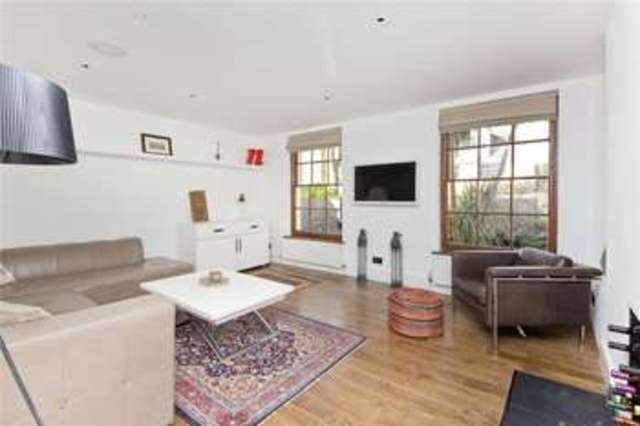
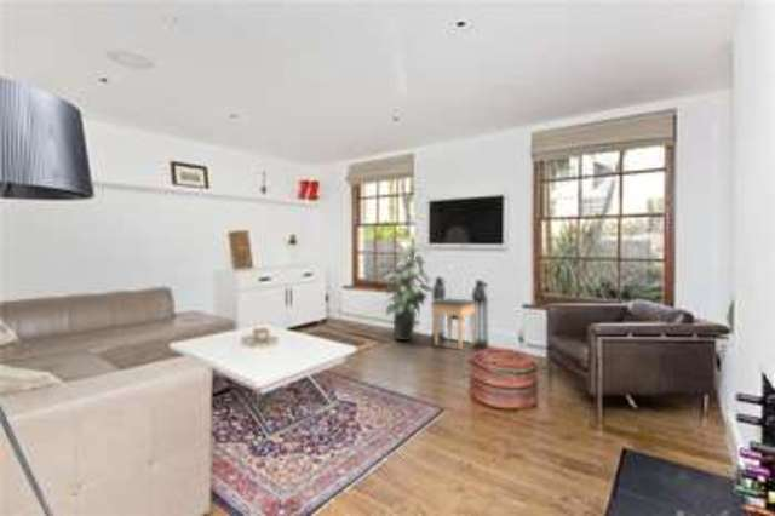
+ indoor plant (404, 288)
+ footstool (452, 322)
